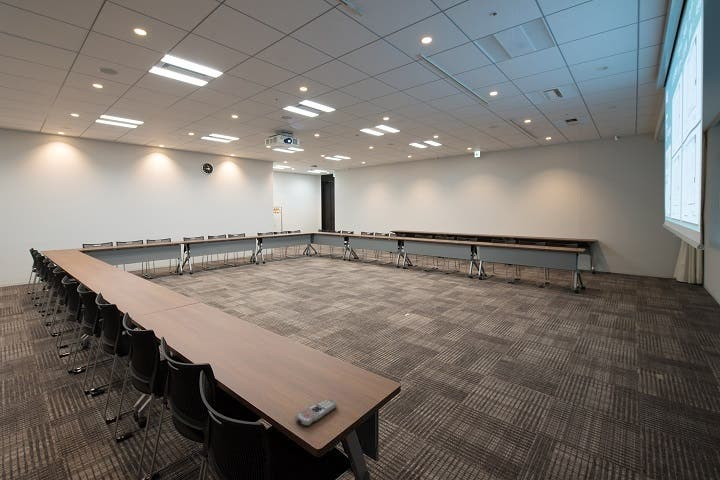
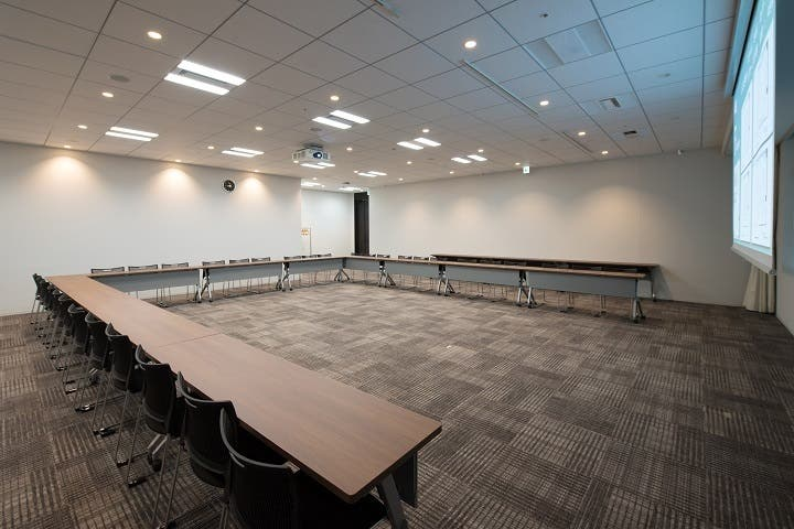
- remote control (317, 411)
